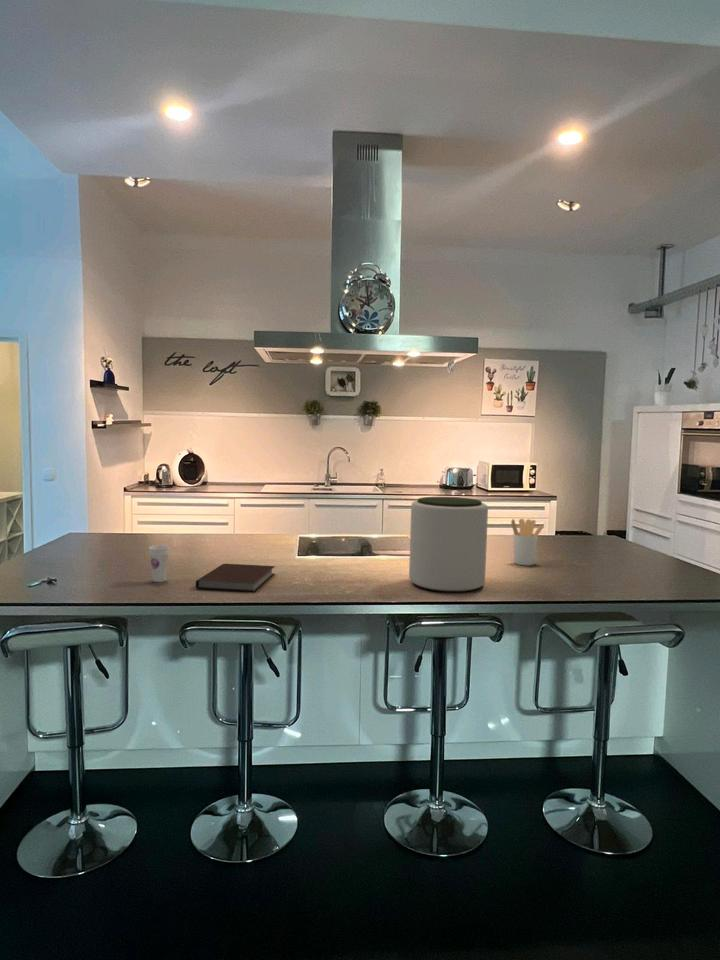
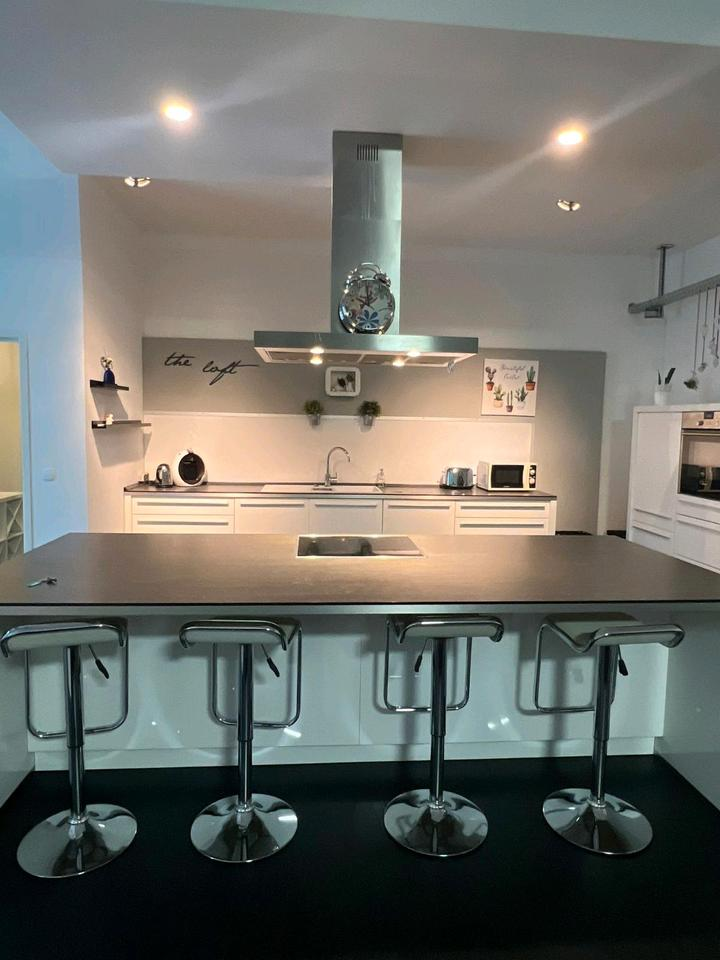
- cup (159, 564)
- plant pot (447, 542)
- utensil holder (525, 540)
- notebook (237, 576)
